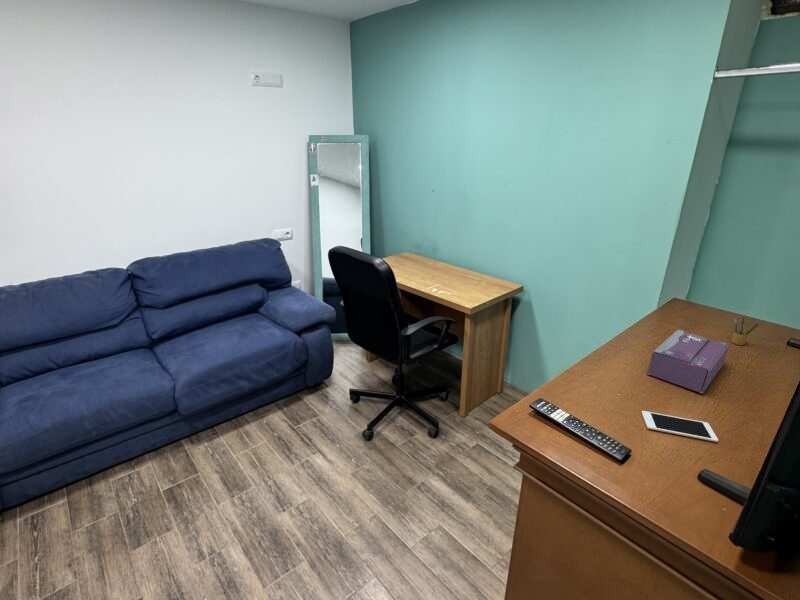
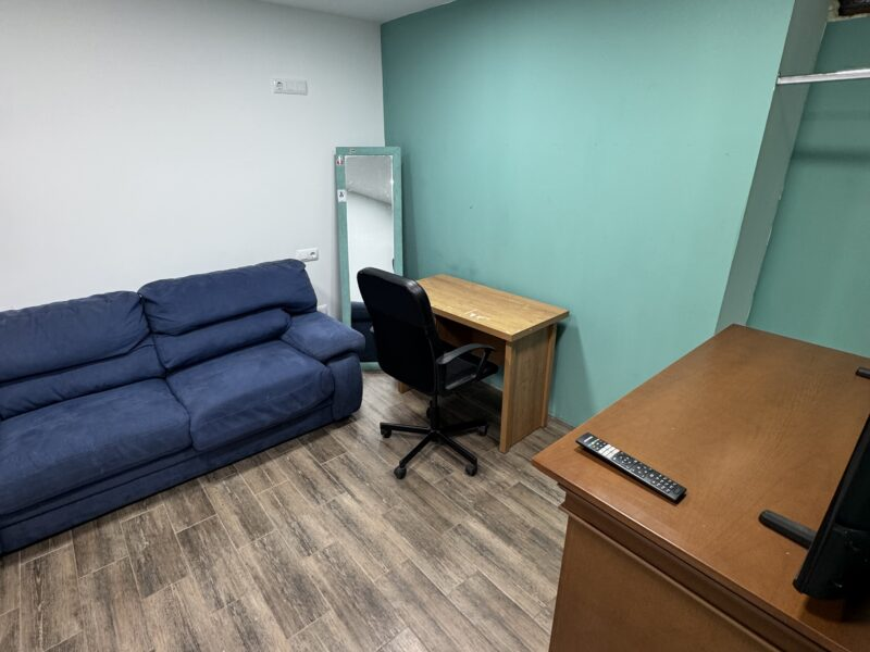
- pencil box (742, 330)
- tissue box (689, 358)
- cell phone (678, 425)
